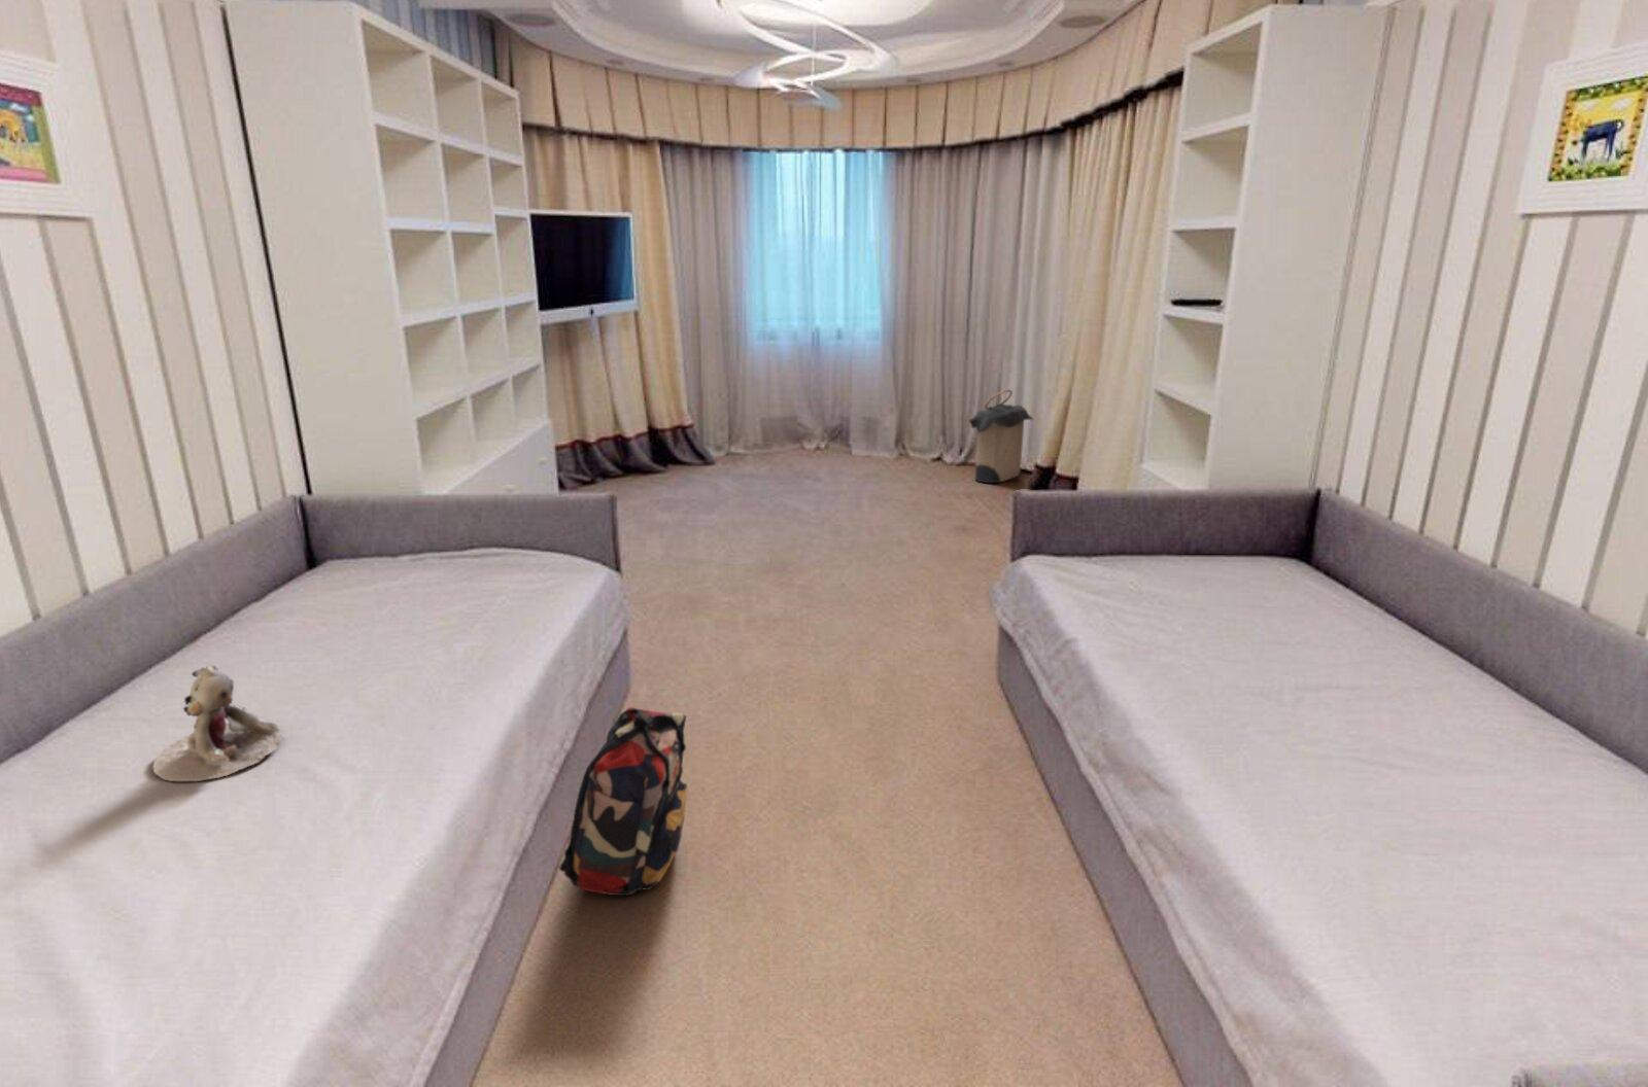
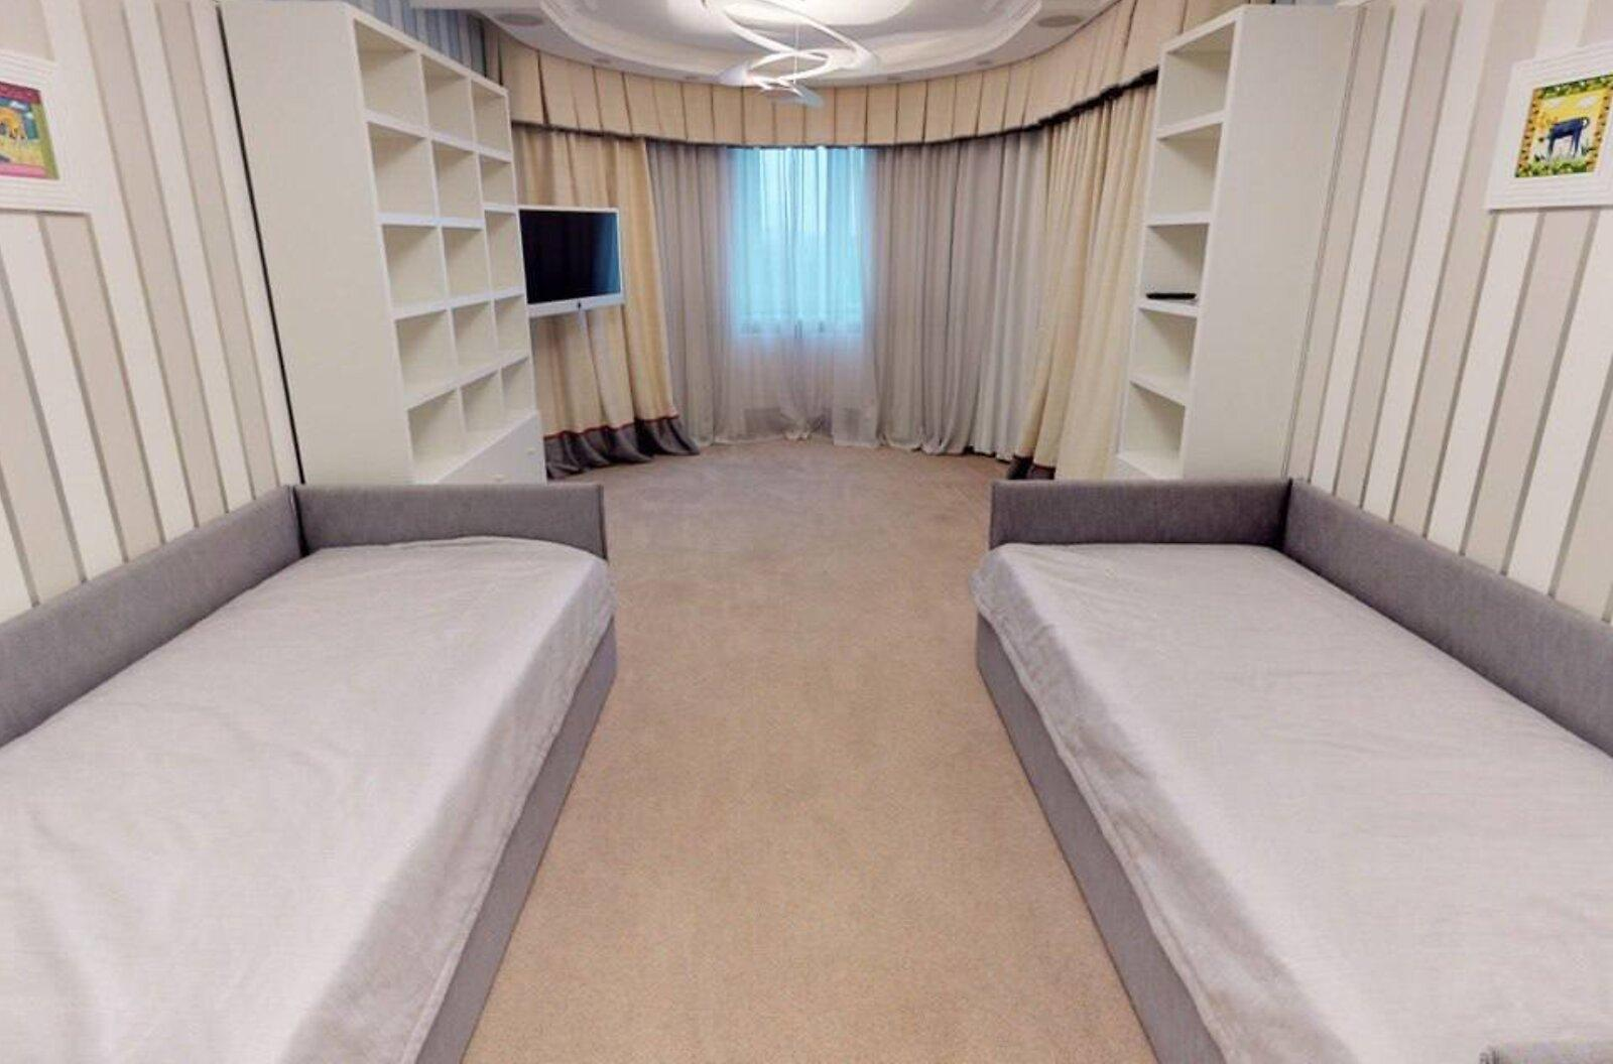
- stuffed animal (211, 710)
- backpack (625, 791)
- laundry hamper (999, 432)
